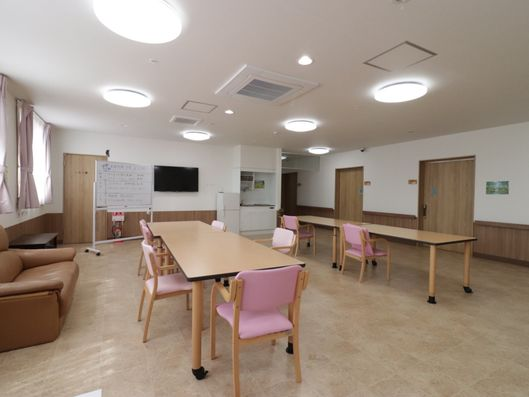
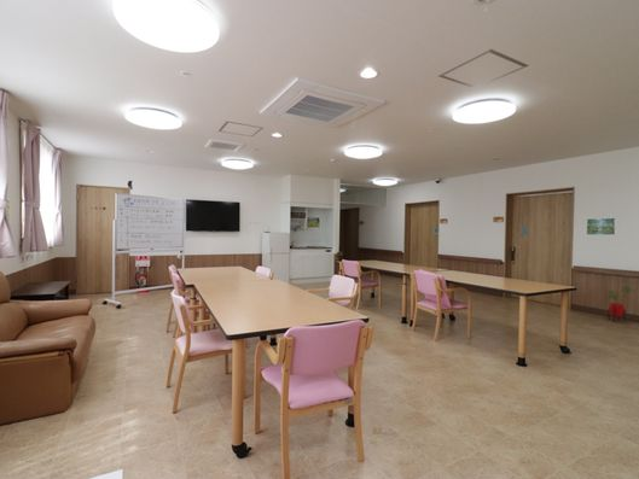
+ house plant (618, 303)
